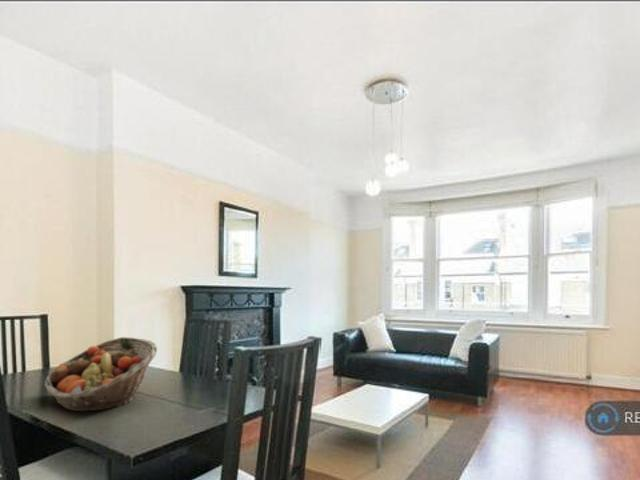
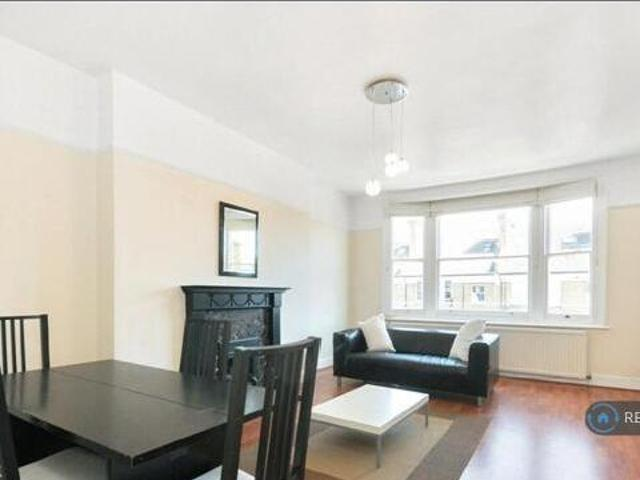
- fruit basket (103, 372)
